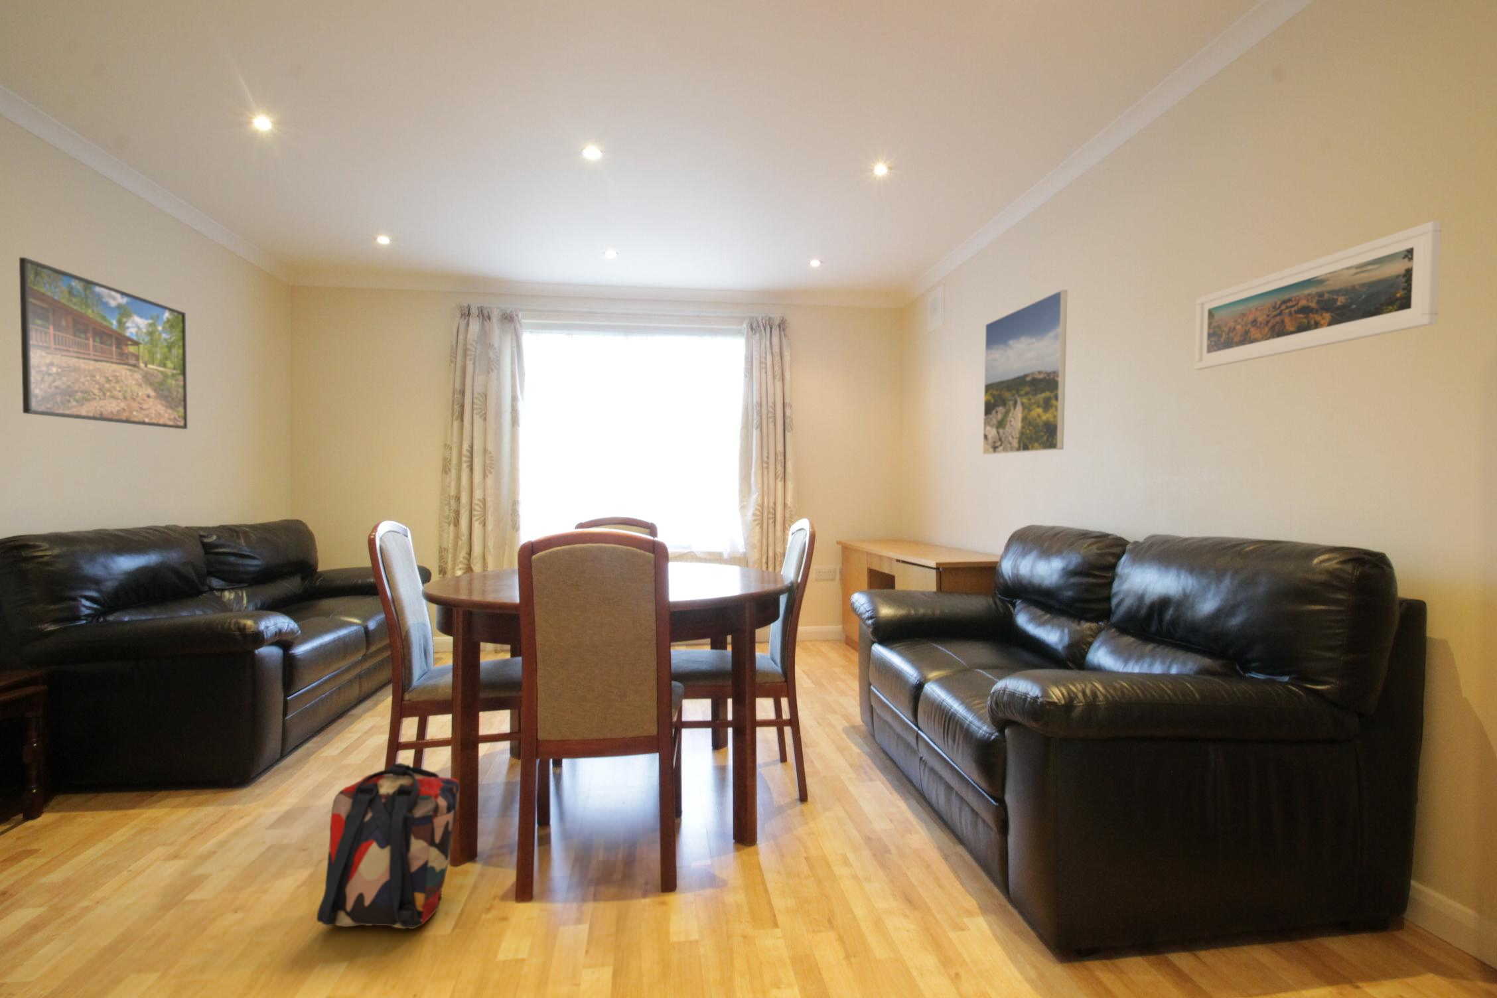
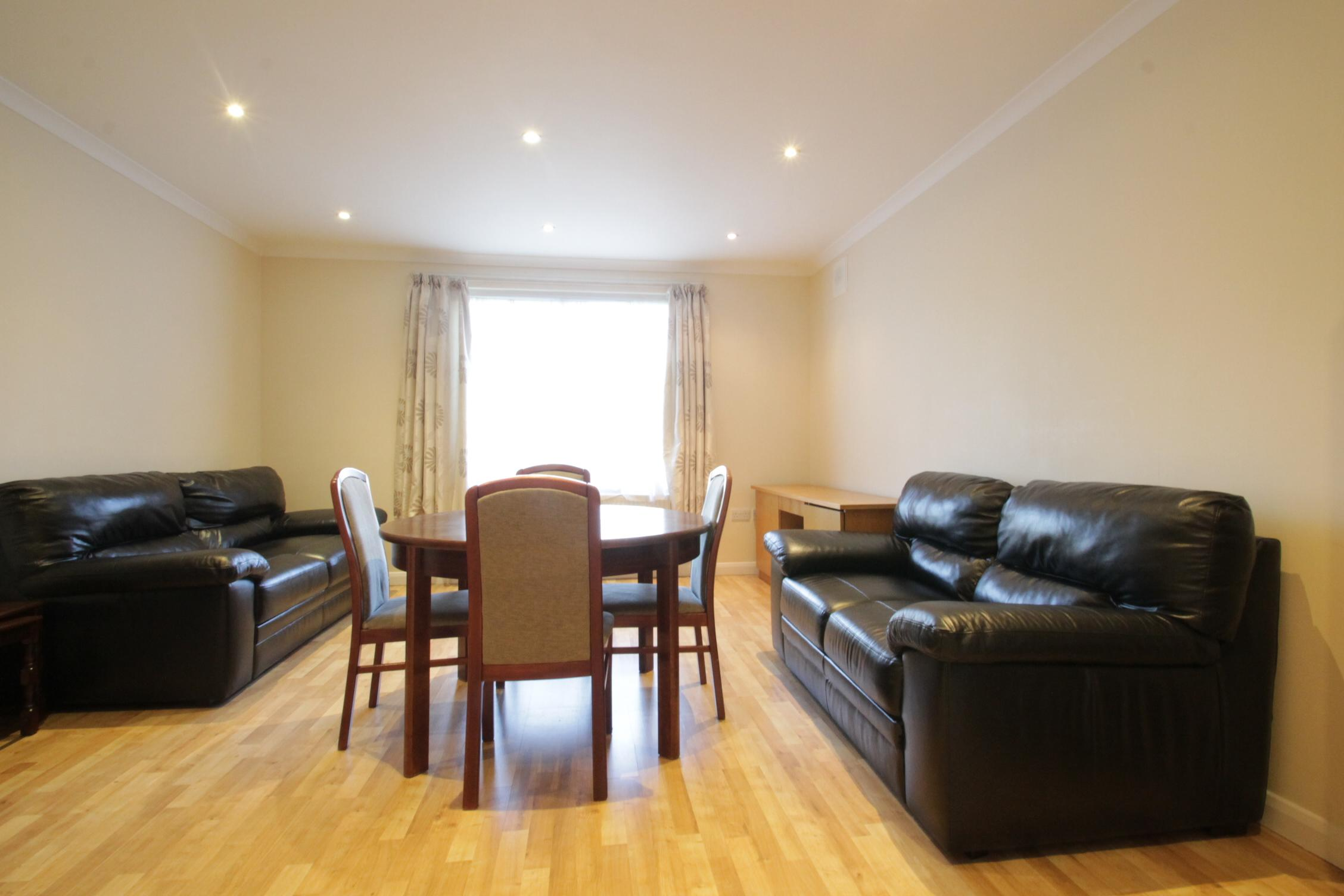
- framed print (1020, 380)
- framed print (116, 355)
- backpack (391, 842)
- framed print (1295, 309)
